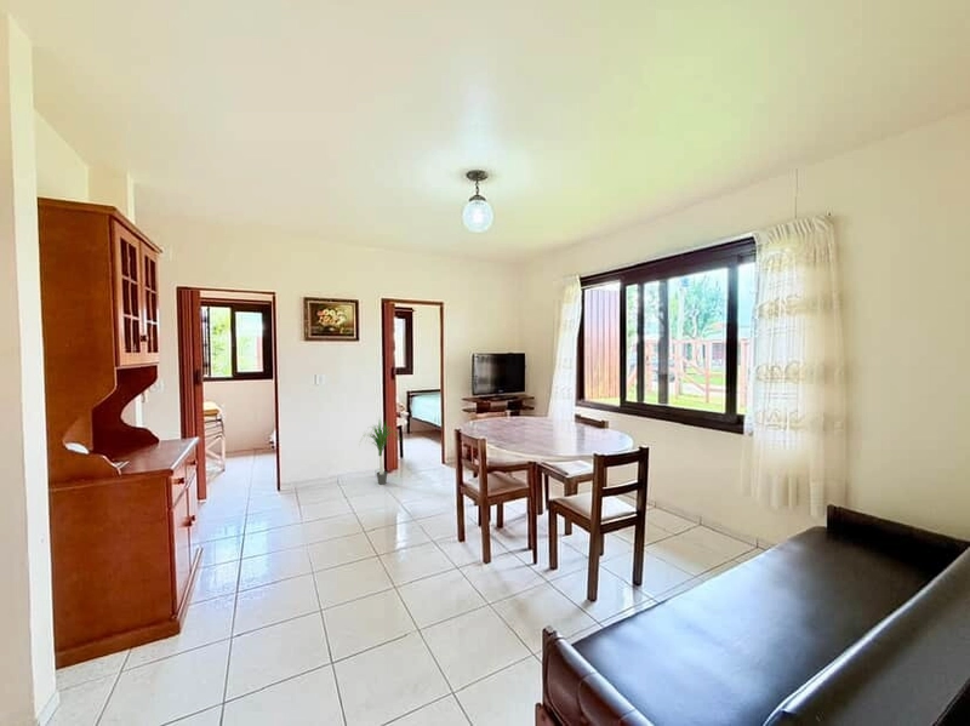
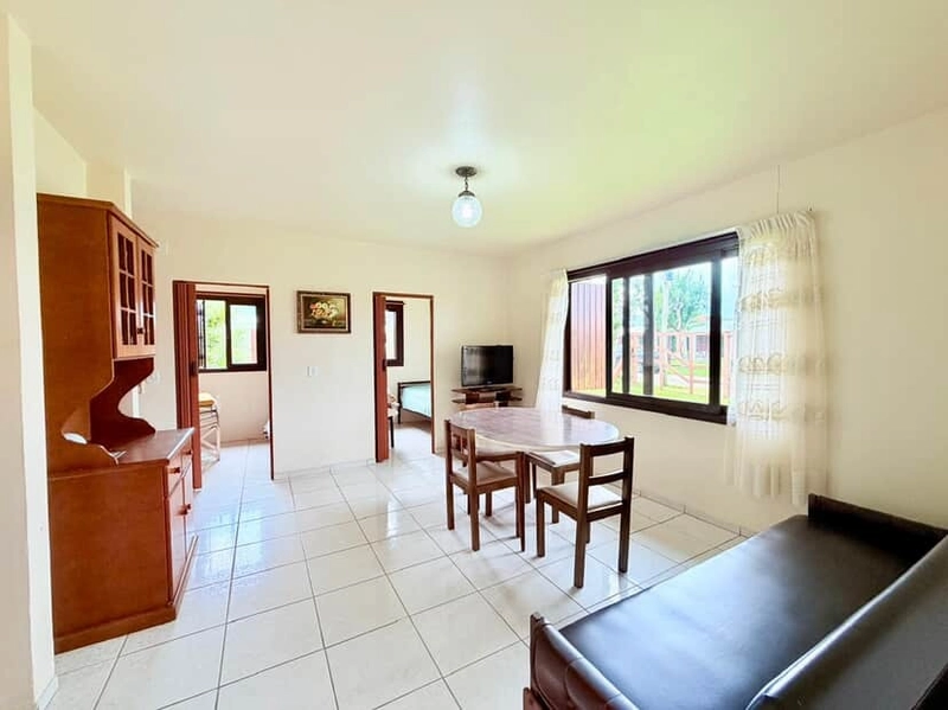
- potted plant (380, 448)
